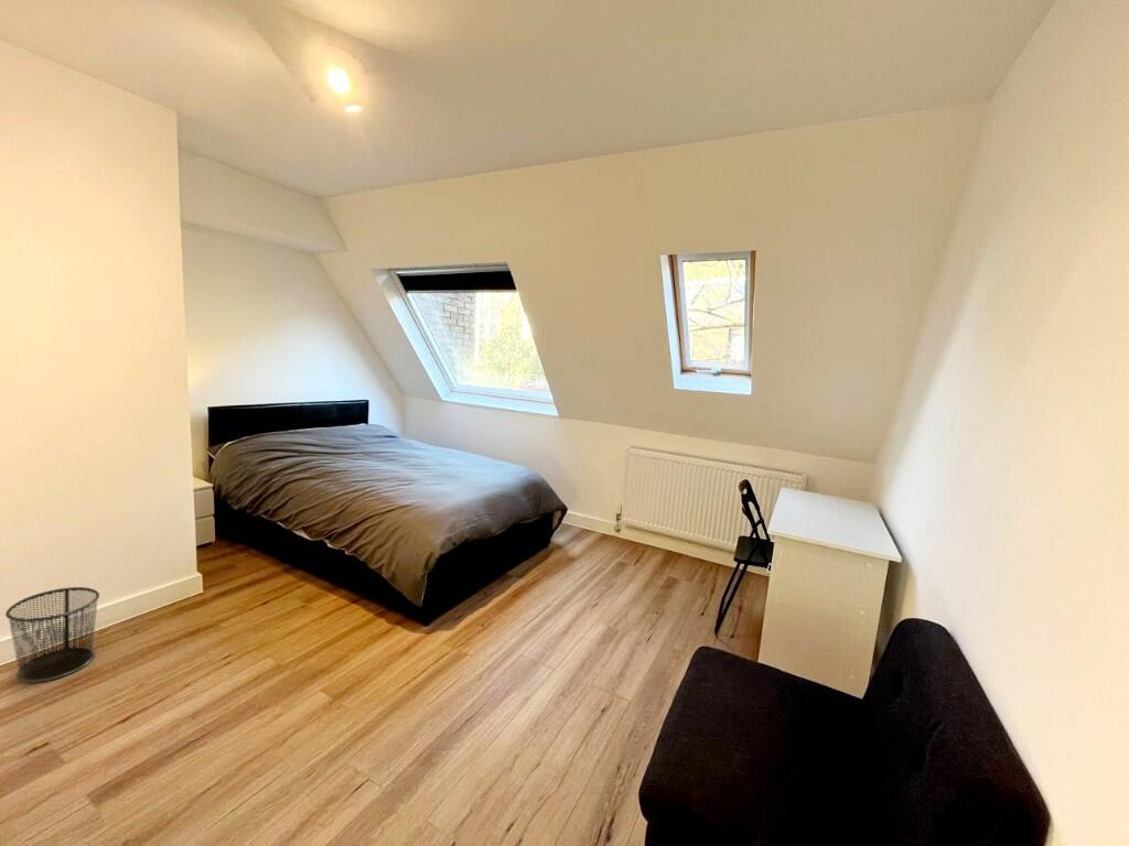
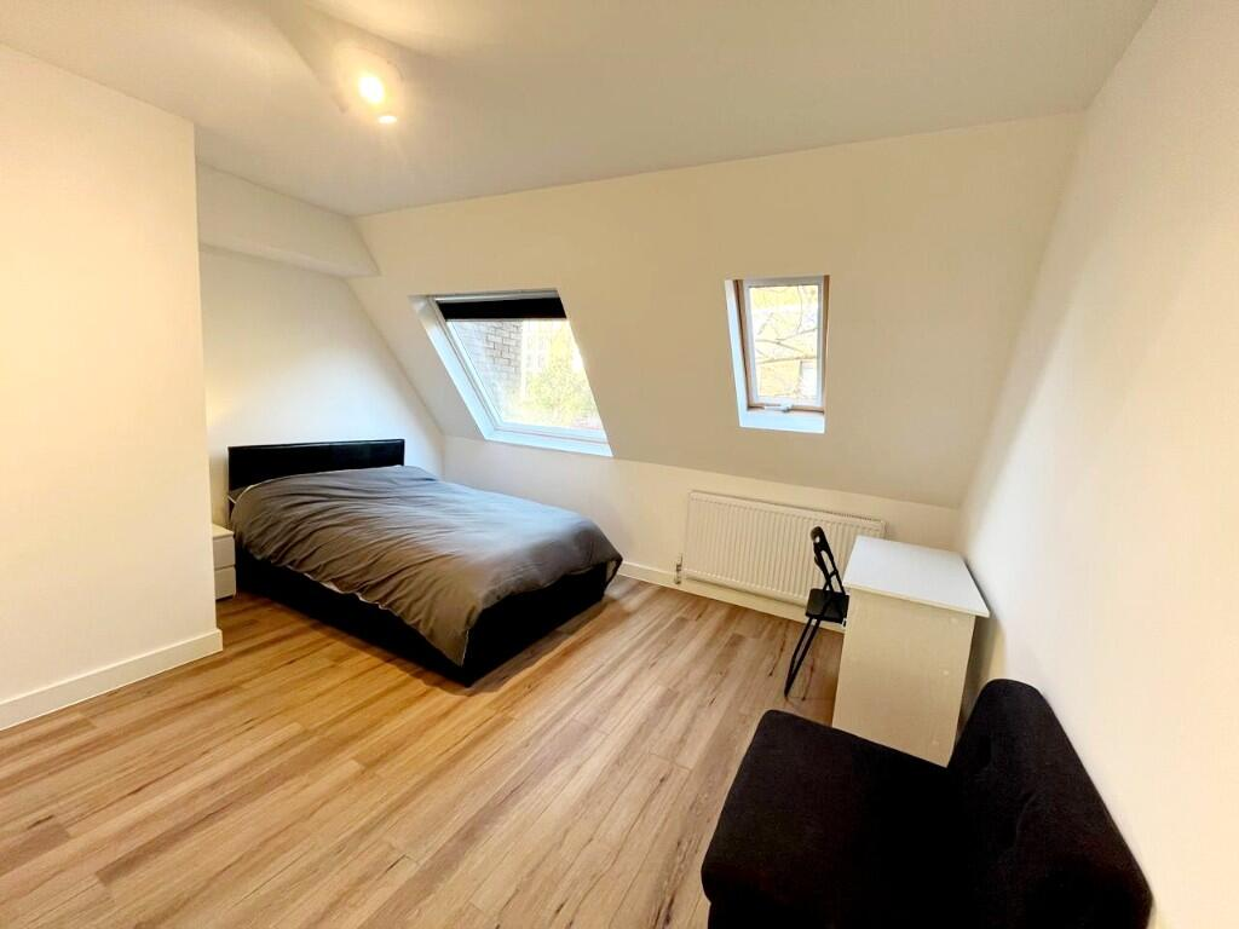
- waste bin (55, 633)
